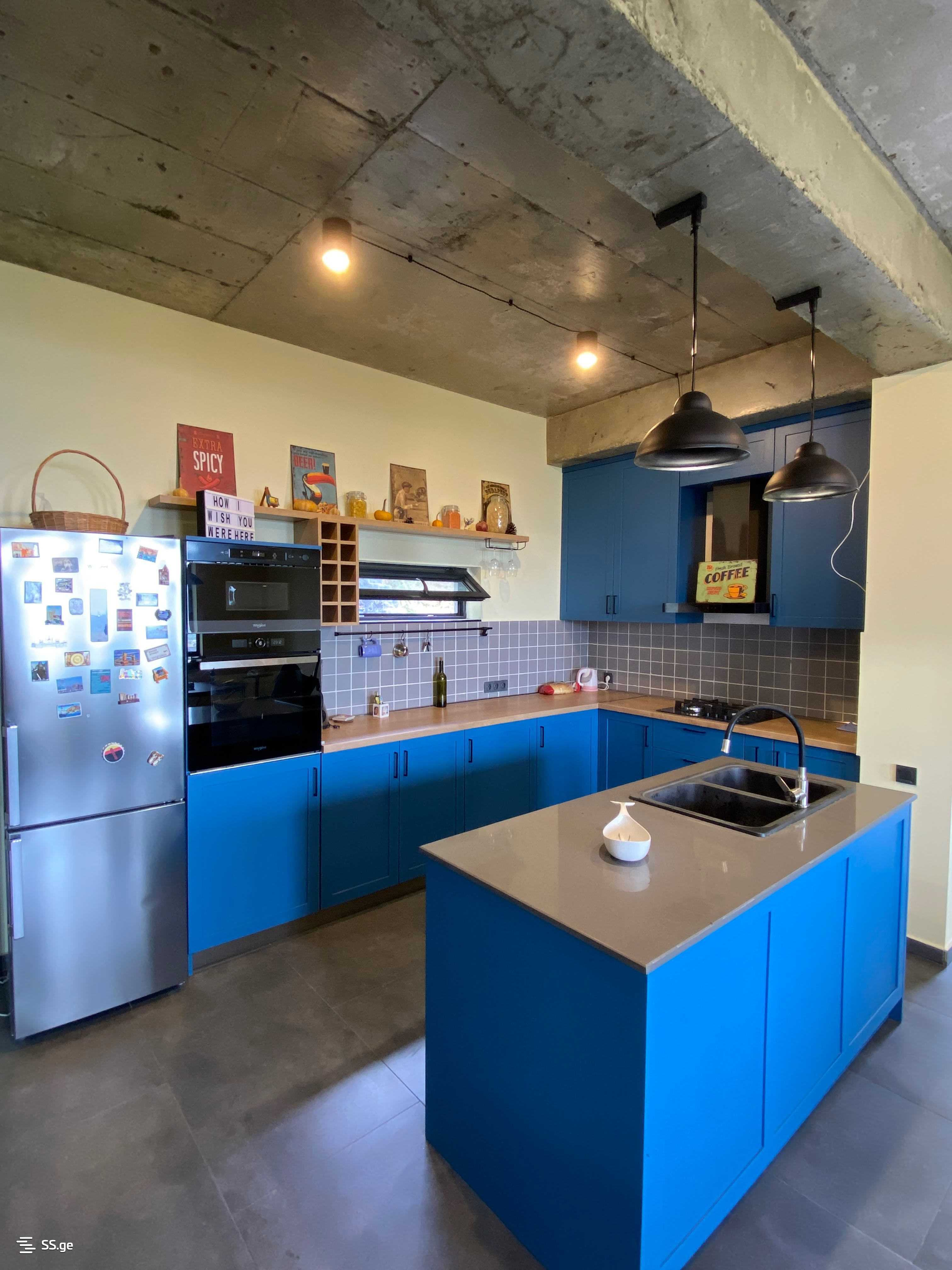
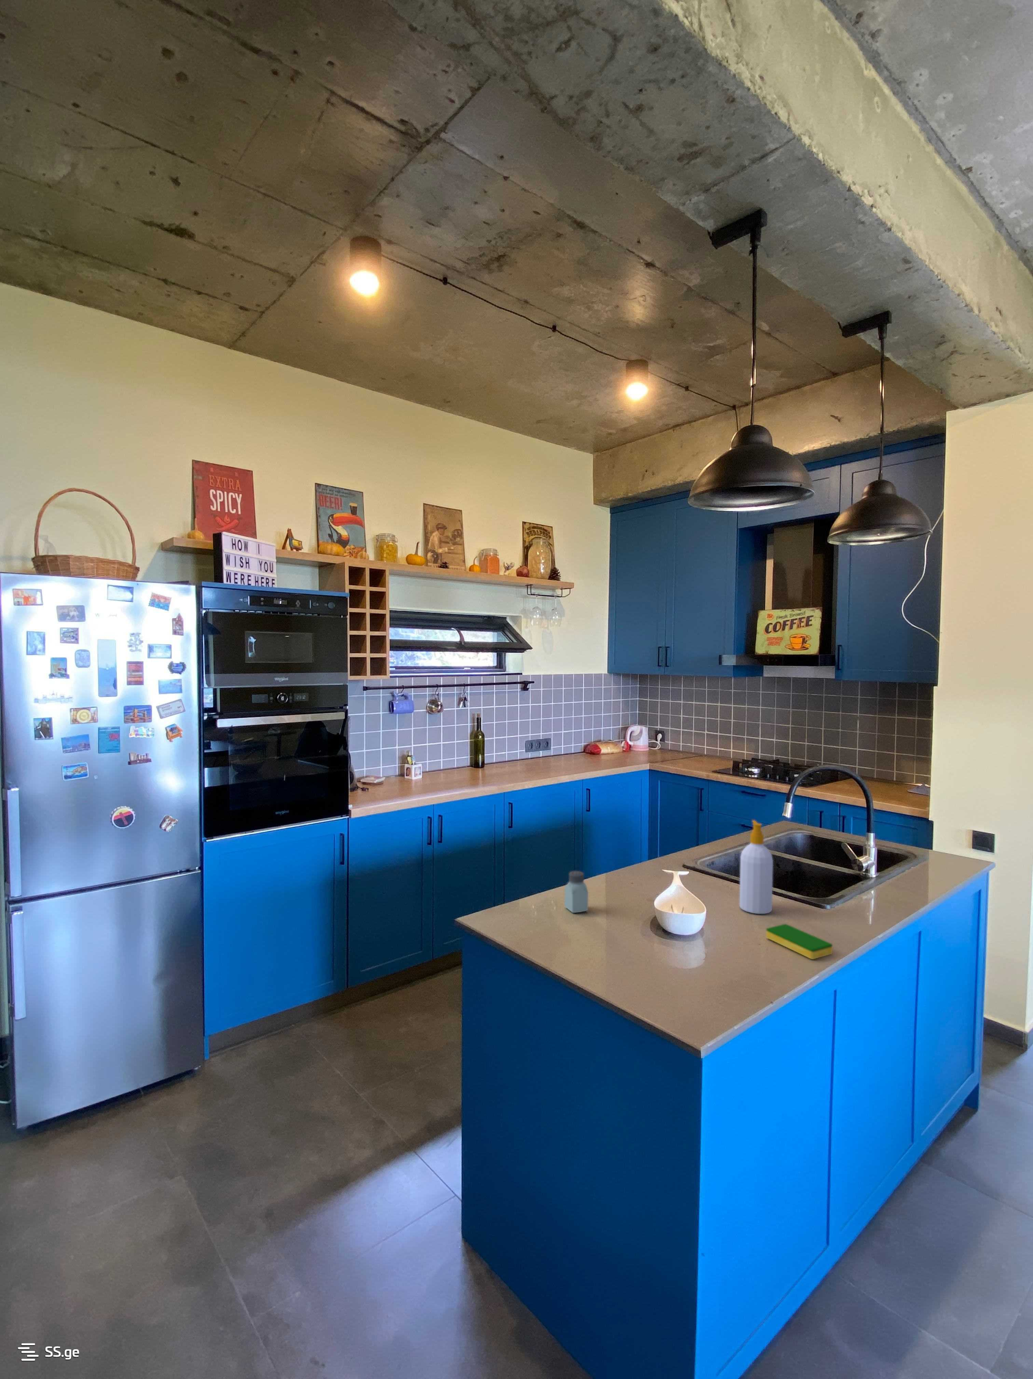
+ soap bottle (756, 865)
+ dish sponge (798, 940)
+ saltshaker (576, 891)
